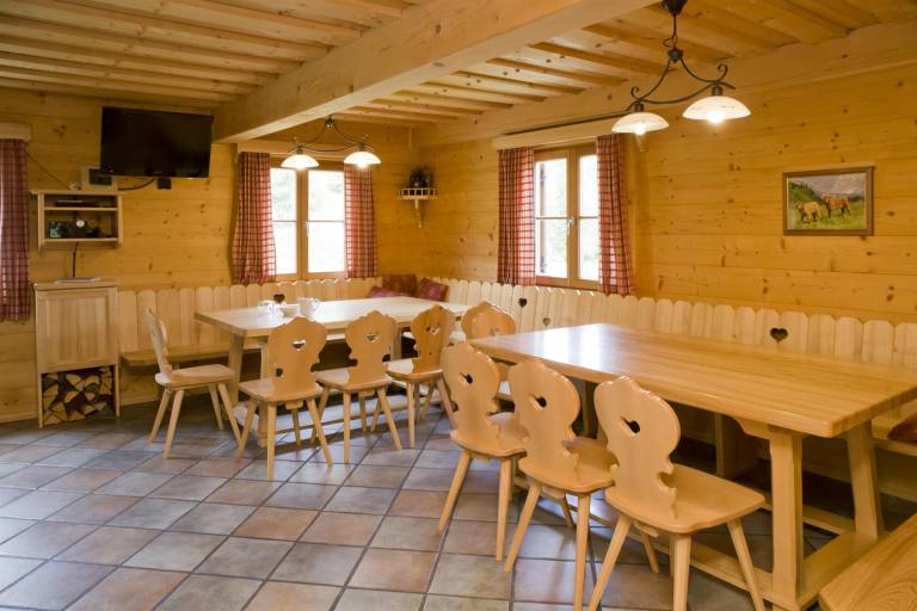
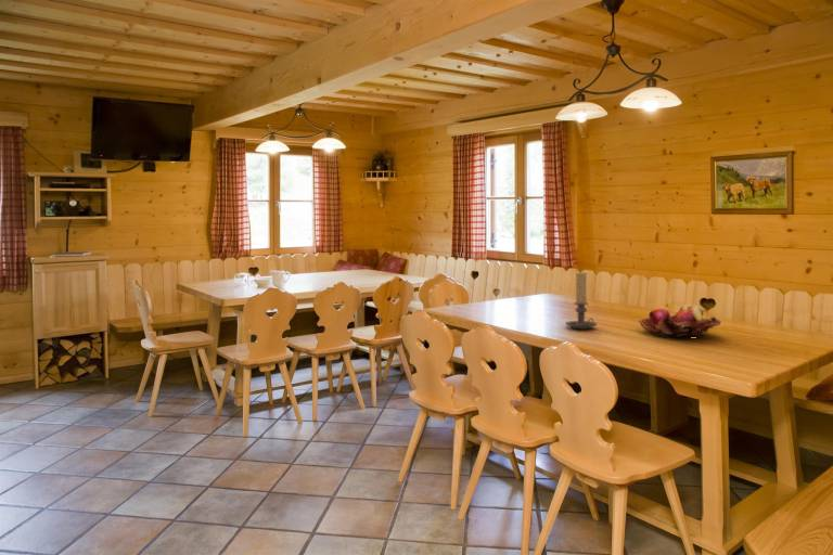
+ fruit basket (680, 320)
+ candle holder (582, 299)
